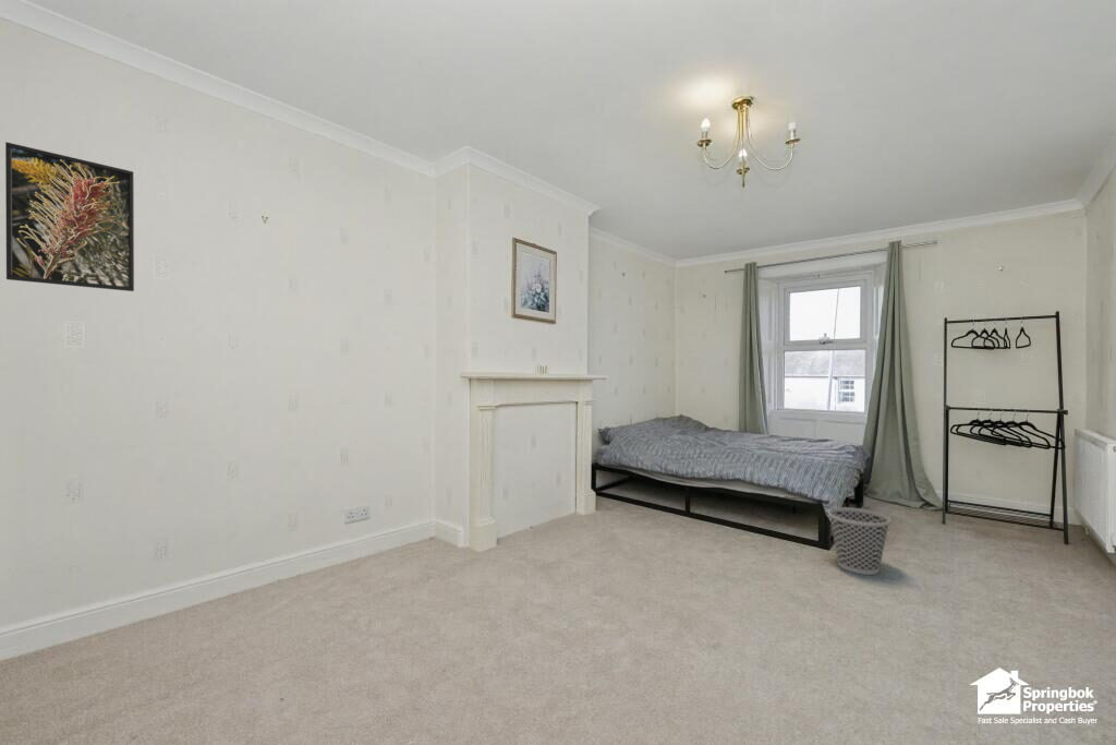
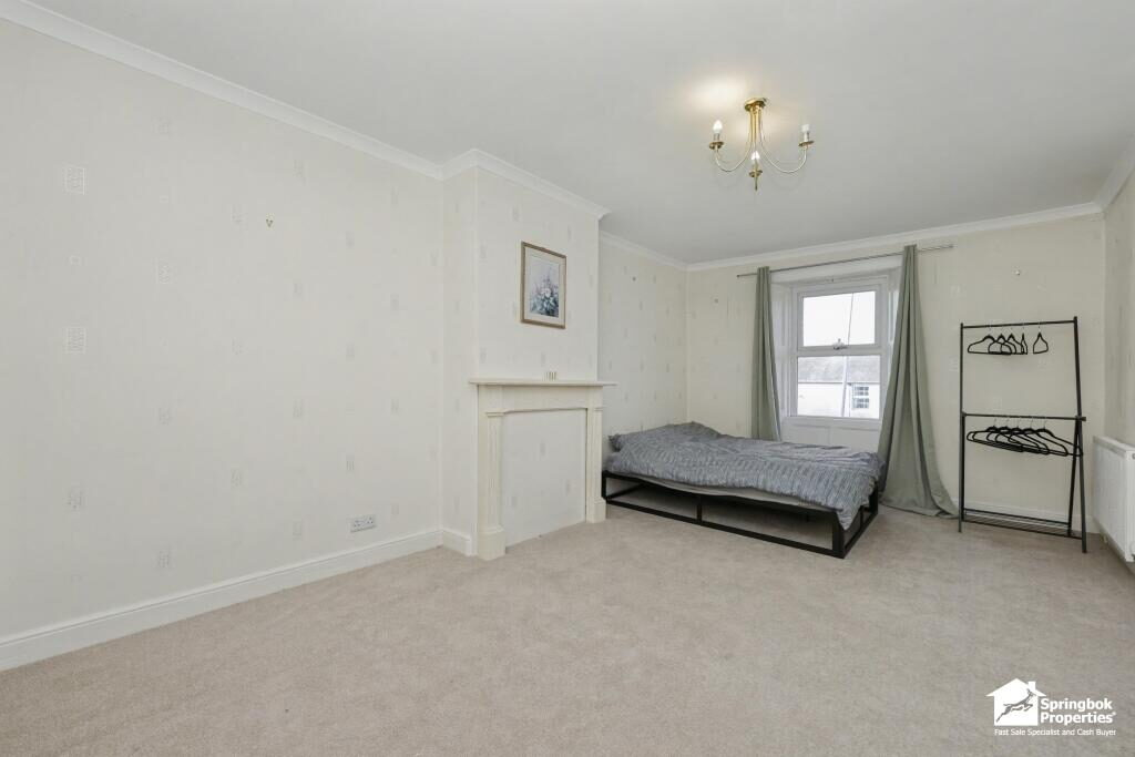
- wastebasket (858, 541)
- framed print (74, 221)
